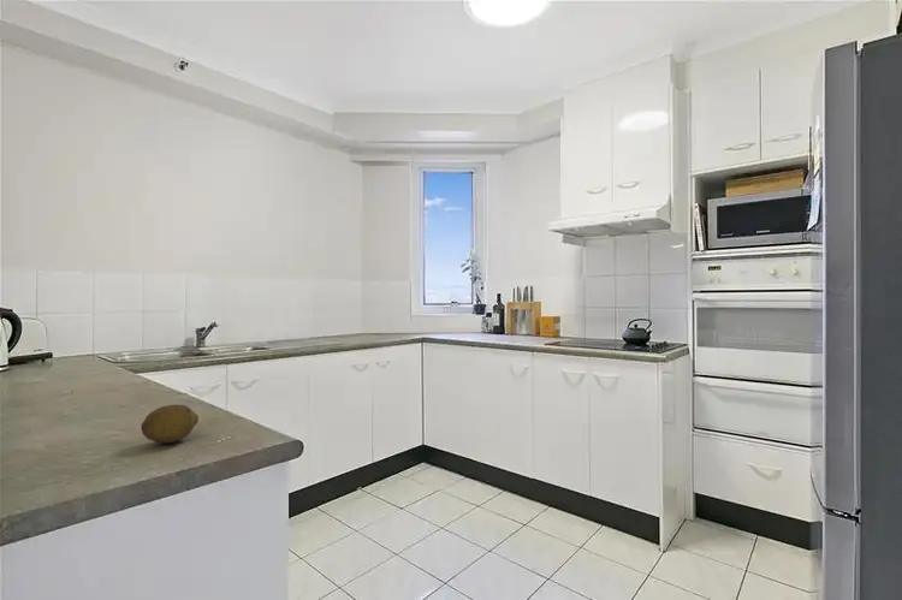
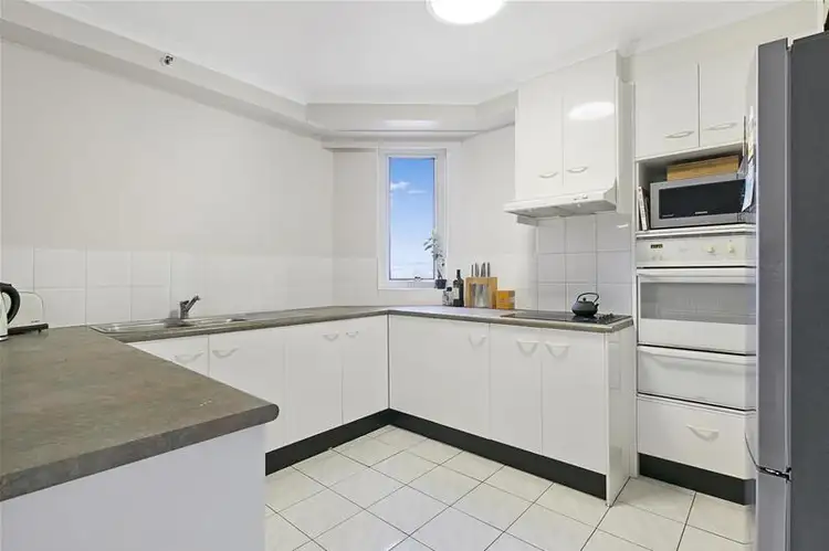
- fruit (171, 423)
